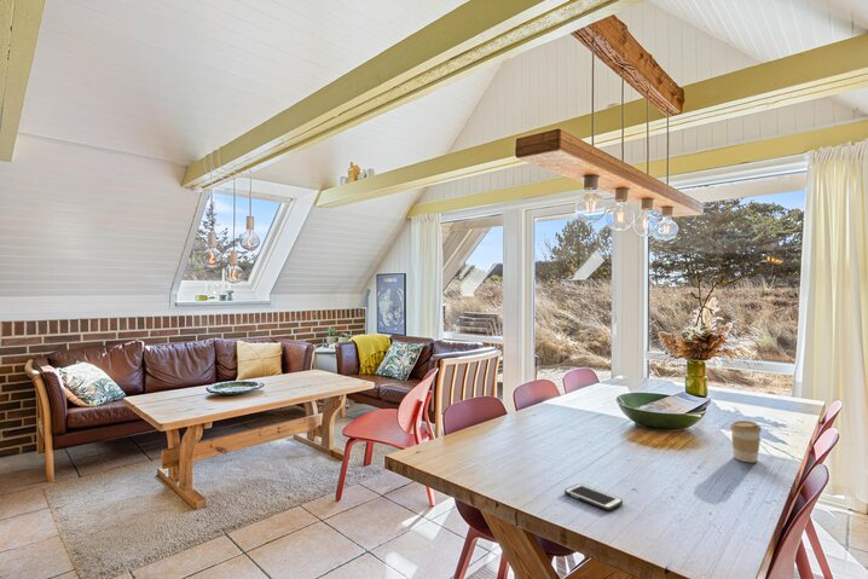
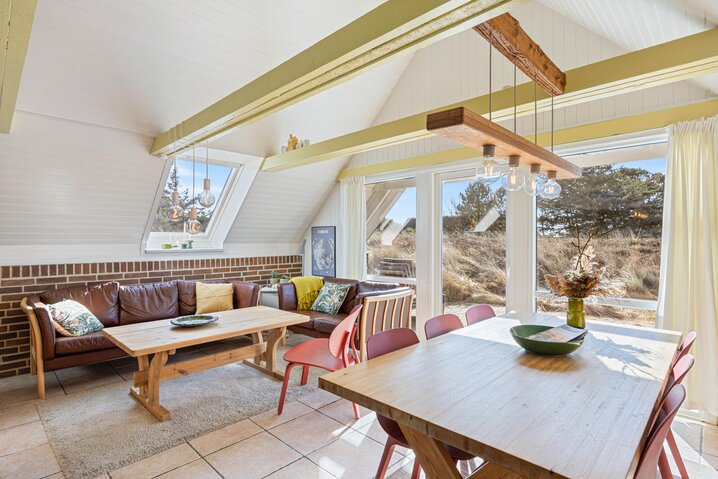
- coffee cup (745, 440)
- cell phone (592, 496)
